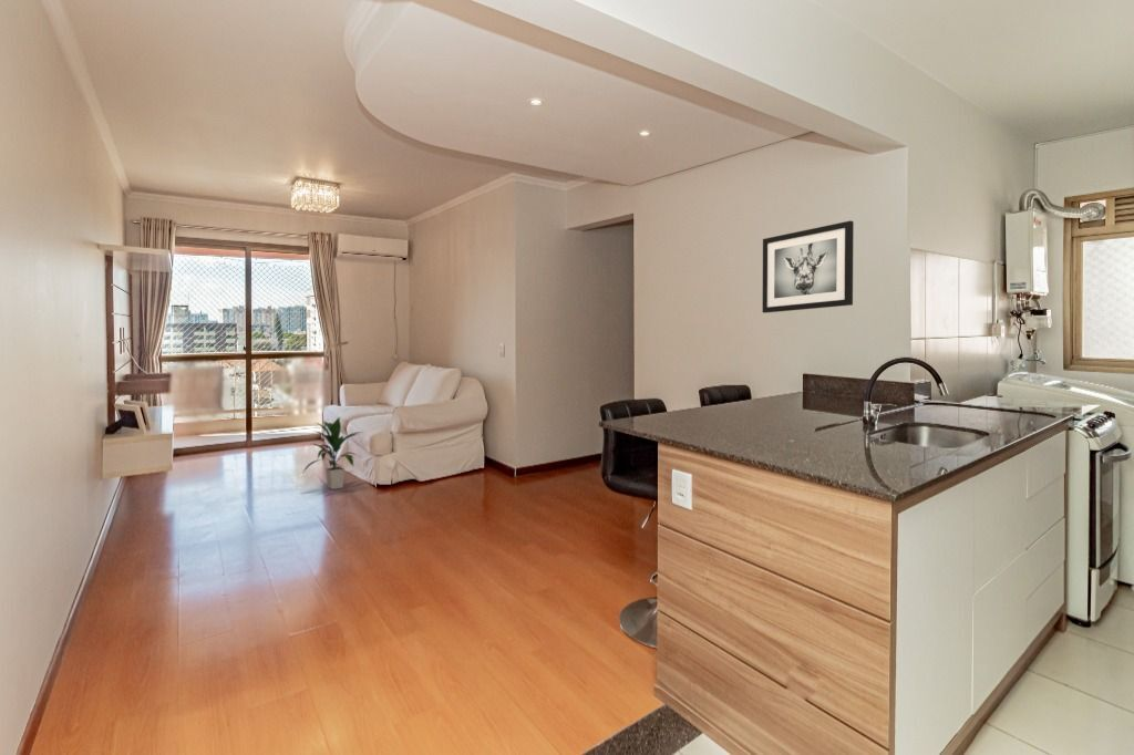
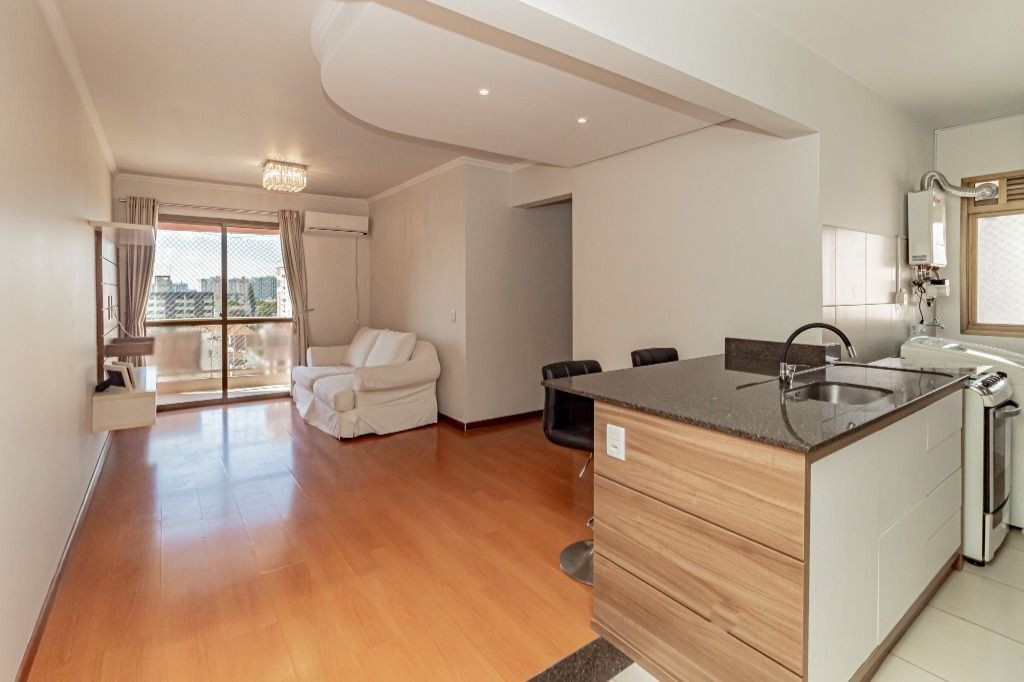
- indoor plant (331, 452)
- wall art (804, 269)
